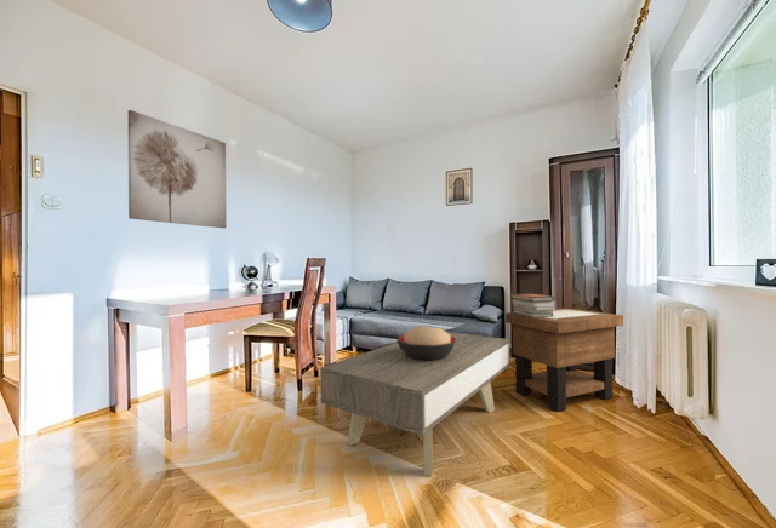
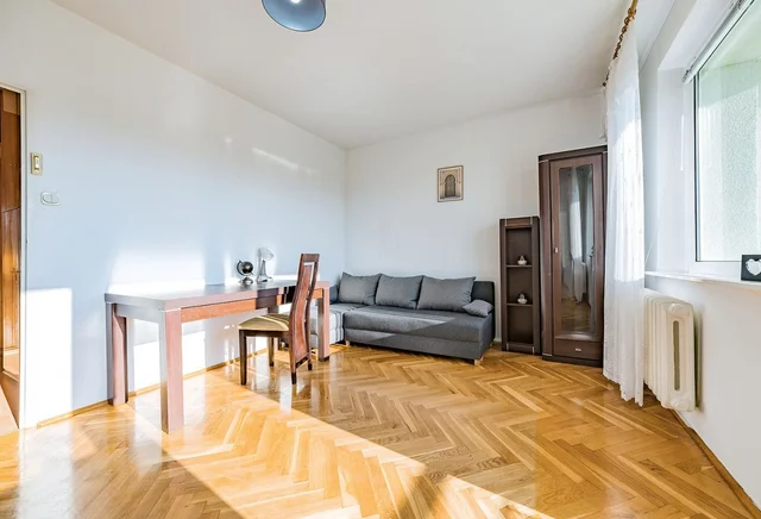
- side table (560, 354)
- decorative bowl (427, 340)
- book stack (531, 304)
- wall art (182, 176)
- coffee table (427, 388)
